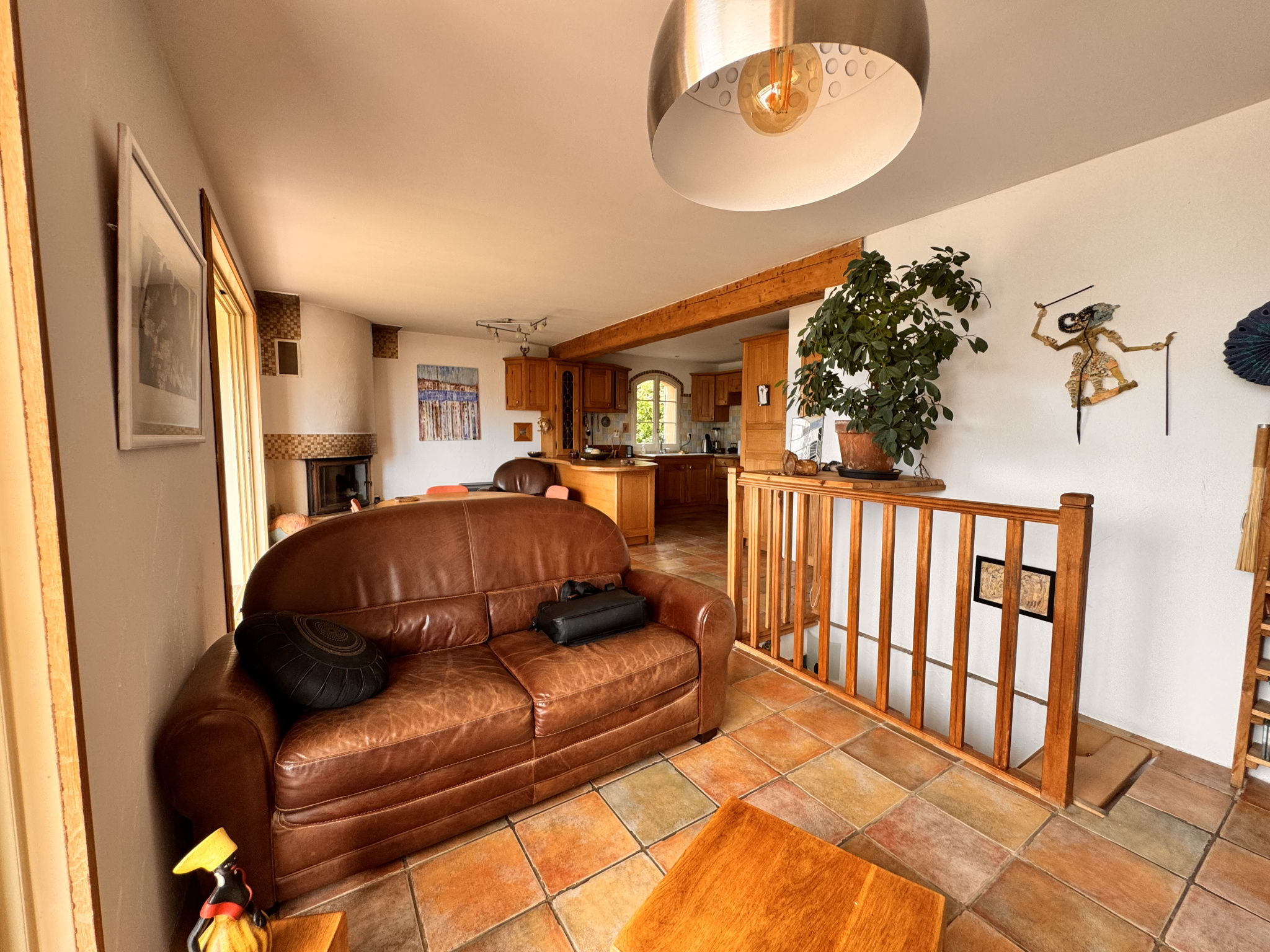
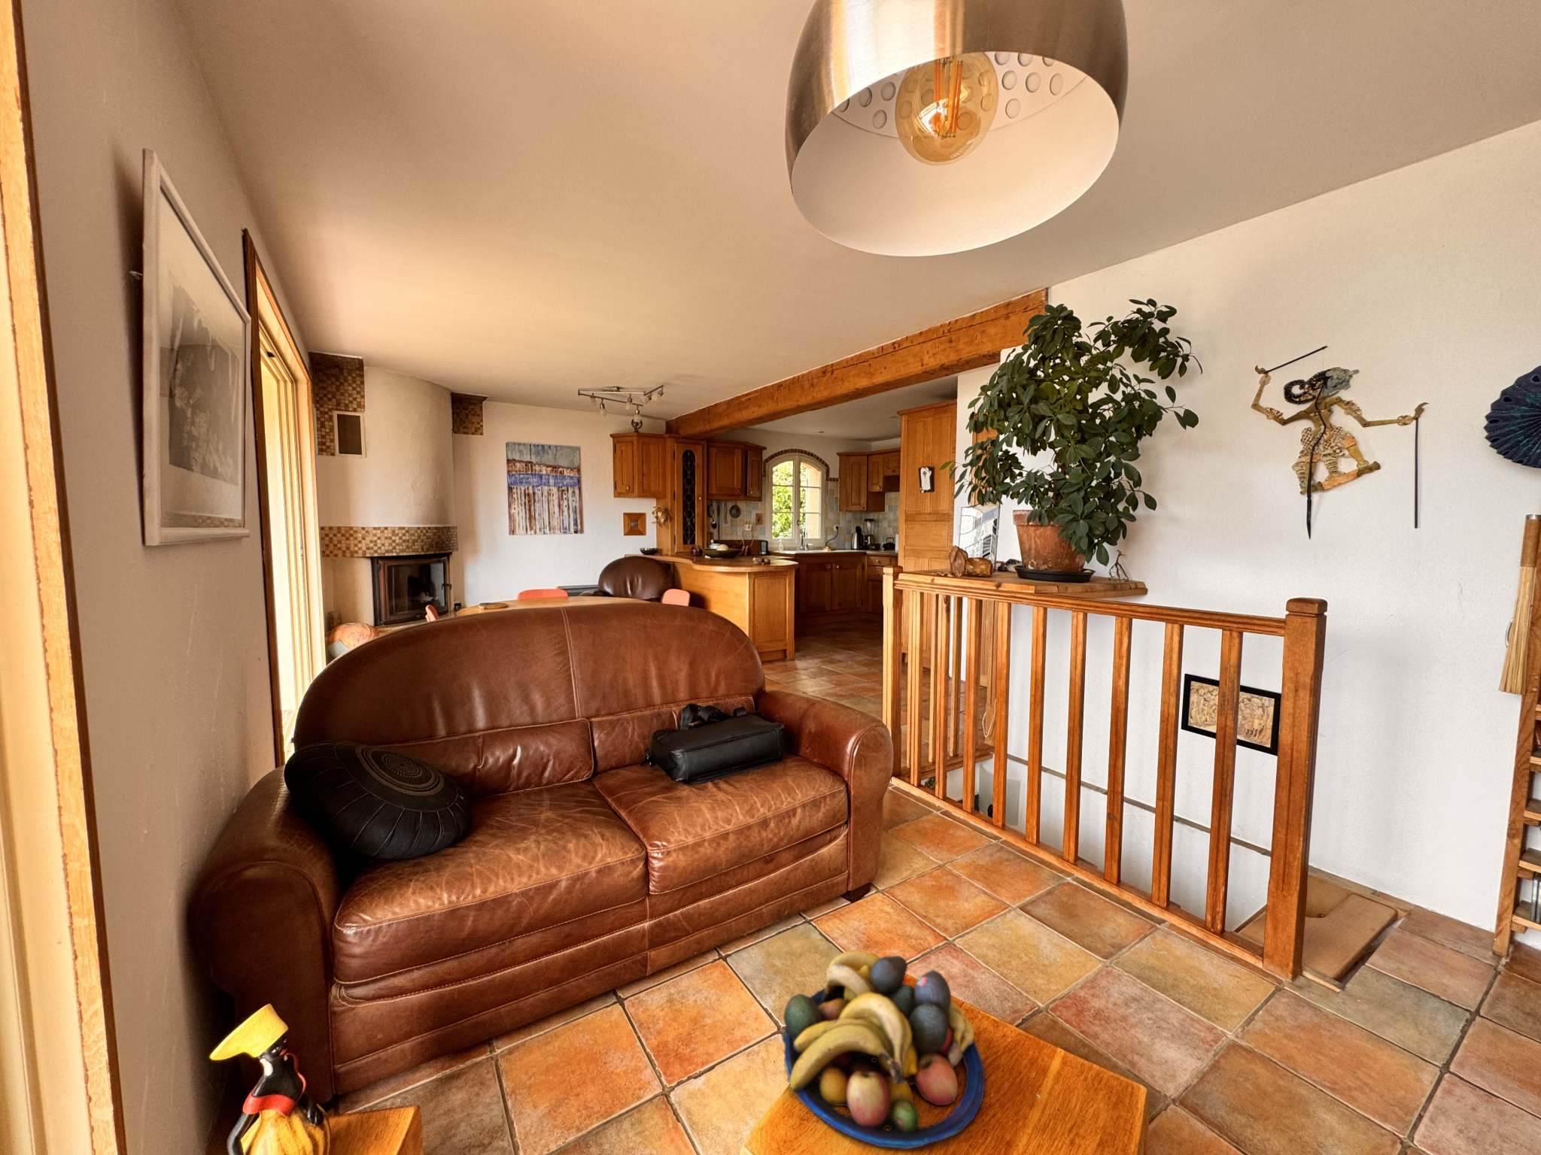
+ fruit bowl (882, 1022)
